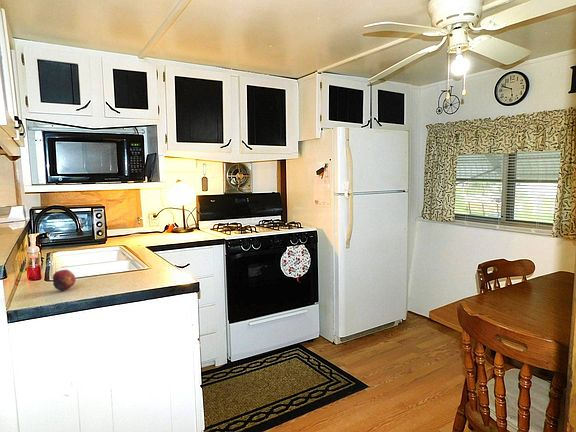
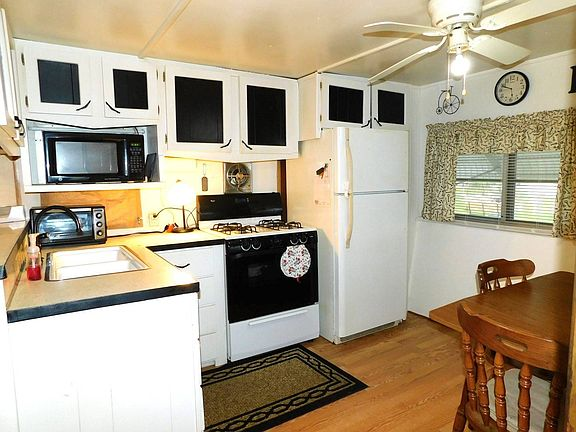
- fruit (63, 280)
